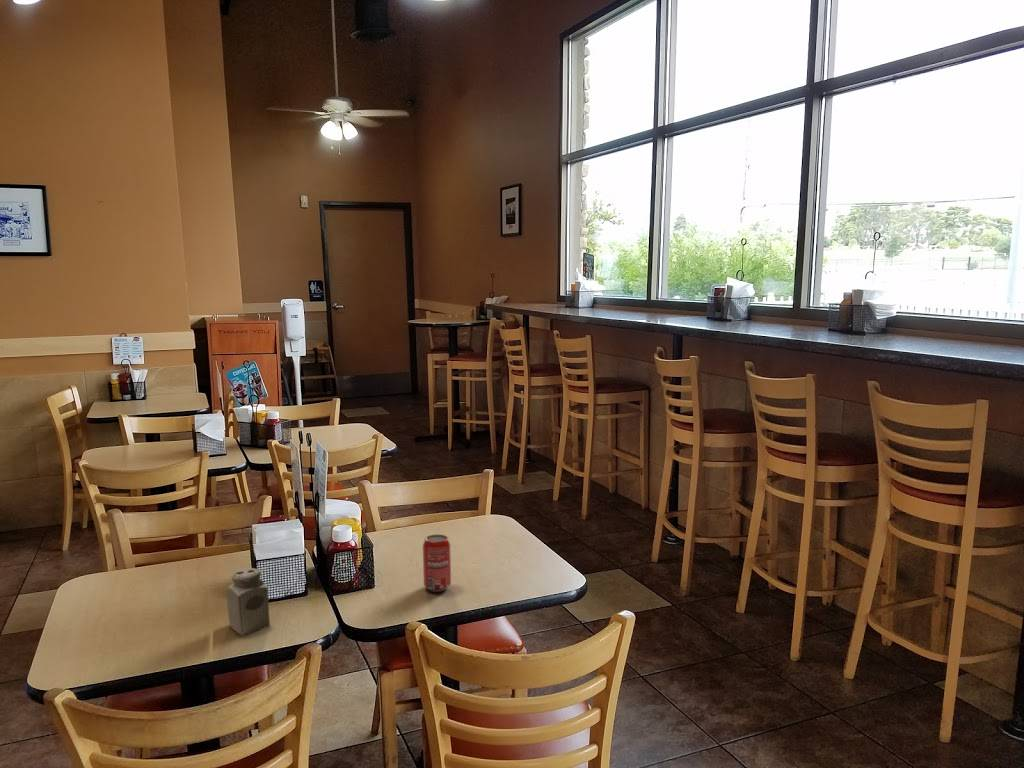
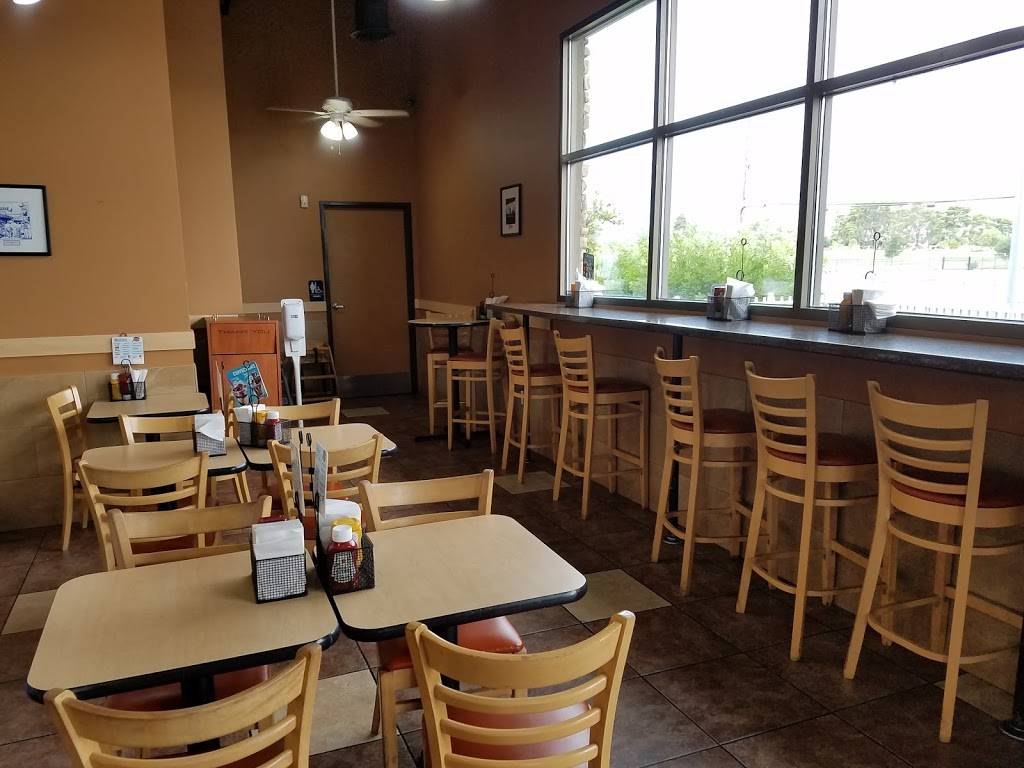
- beverage can (436, 563)
- salt shaker (247, 598)
